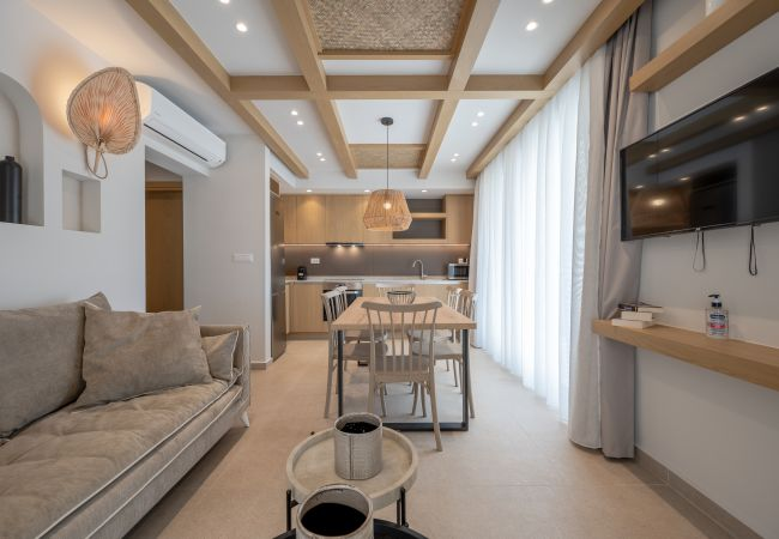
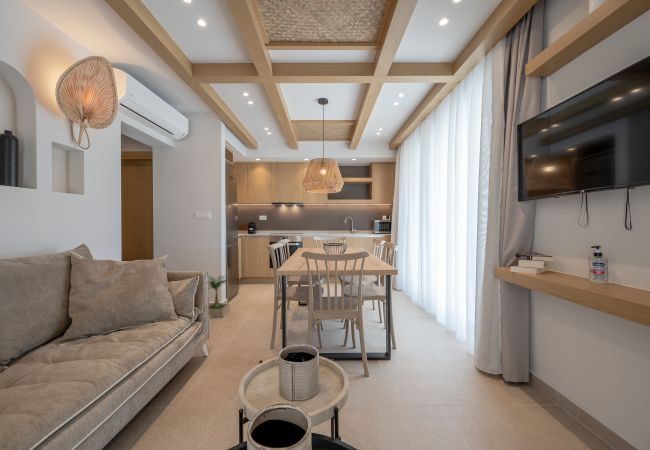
+ potted plant (217, 295)
